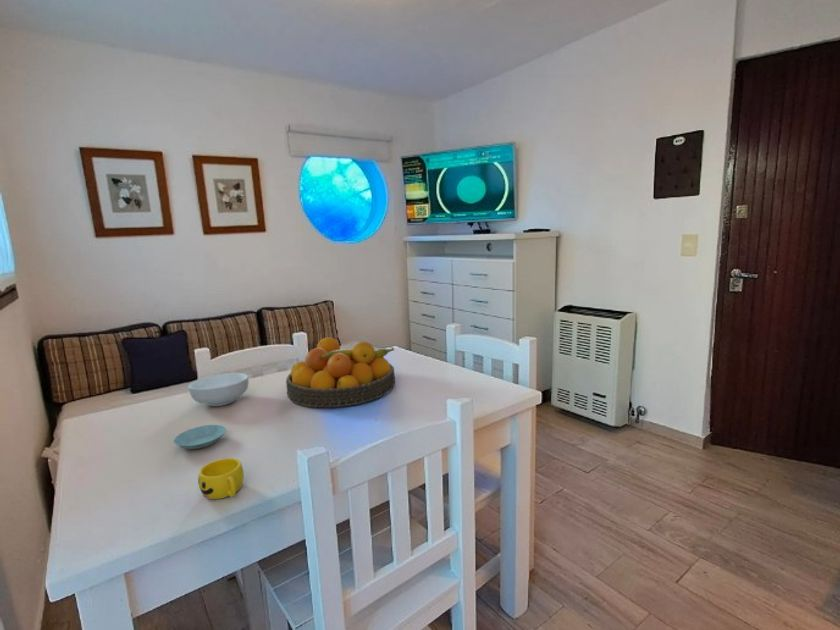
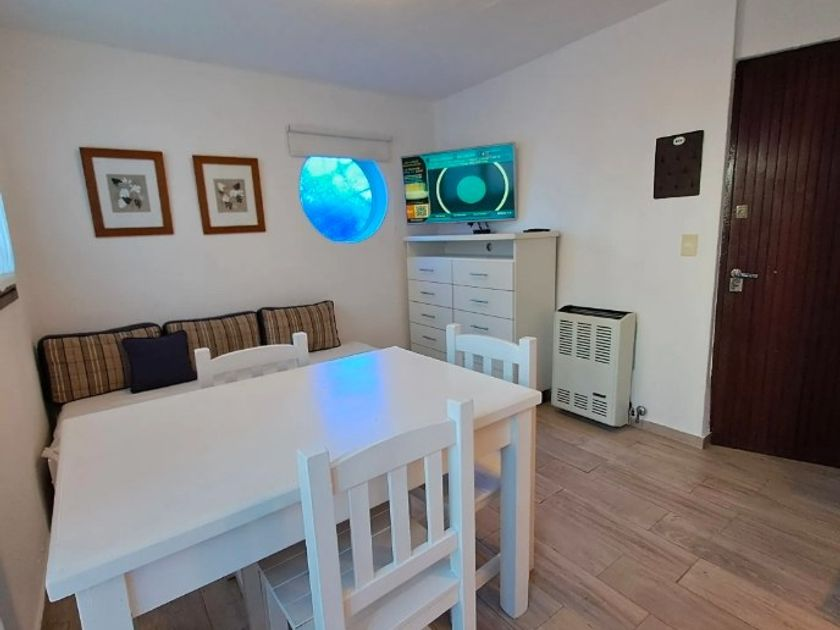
- cereal bowl (220, 390)
- saucer (200, 438)
- fruit bowl (340, 365)
- cup (223, 480)
